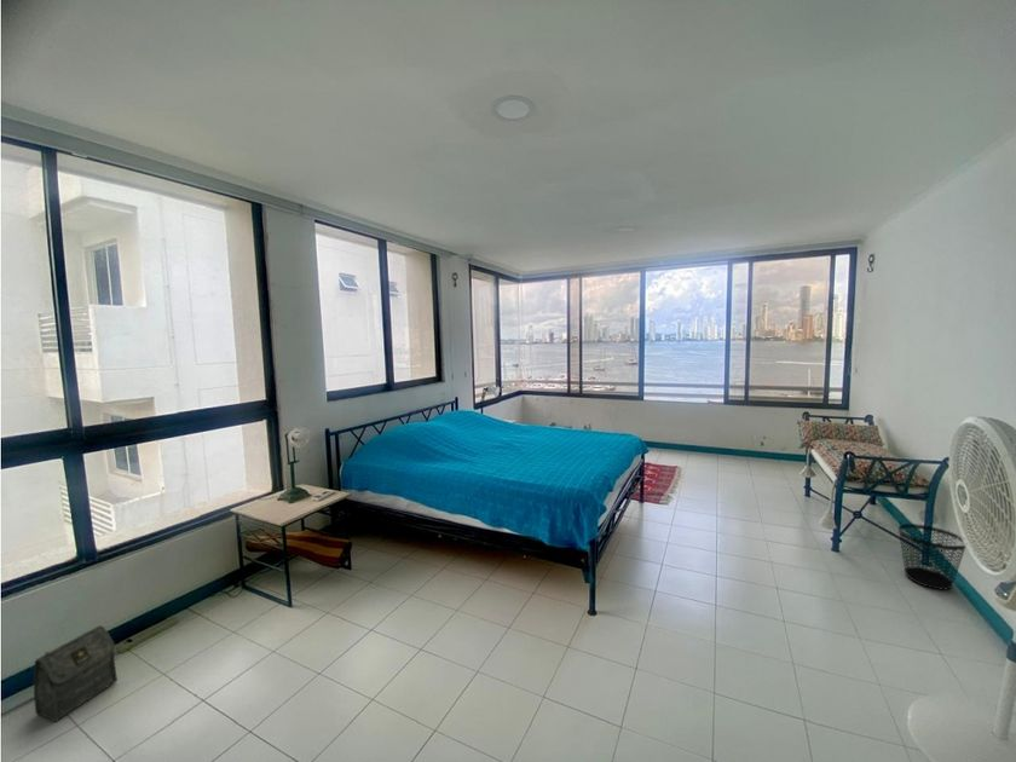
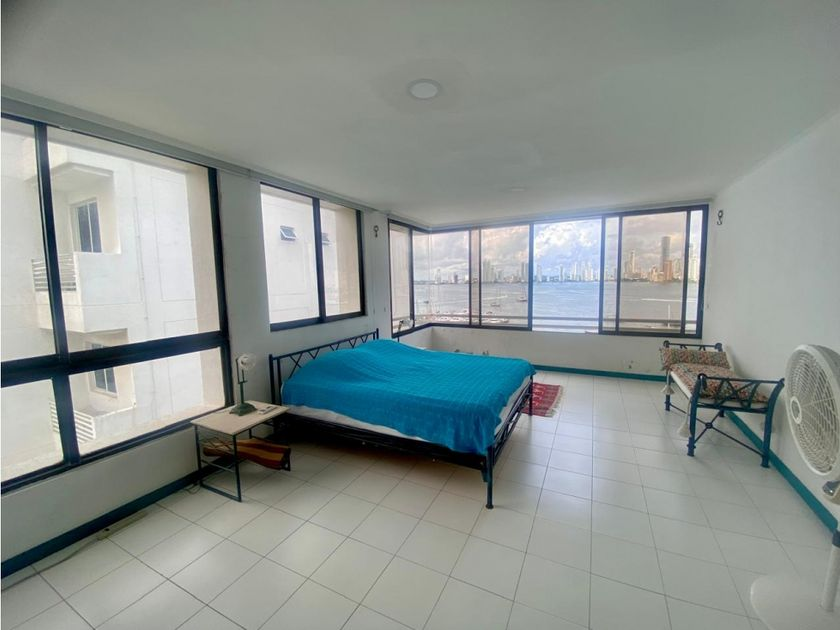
- bag (76, 669)
- wastebasket (930, 556)
